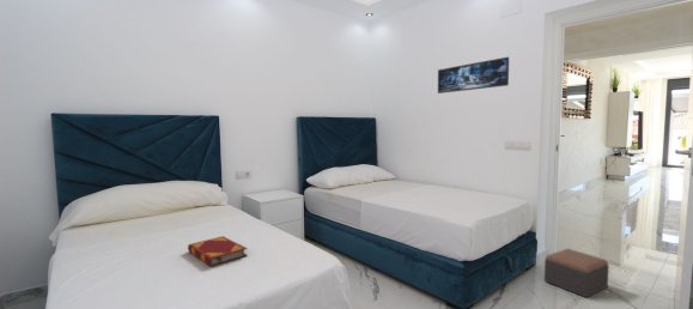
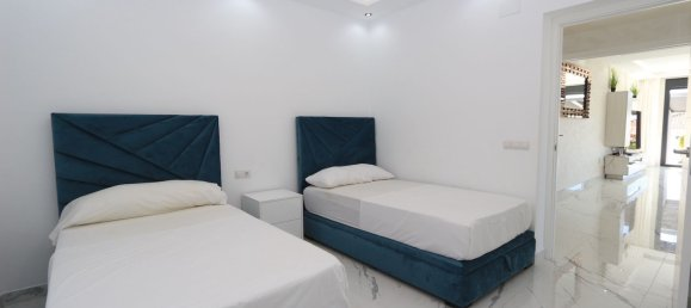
- hardback book (217, 249)
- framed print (469, 77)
- footstool (576, 269)
